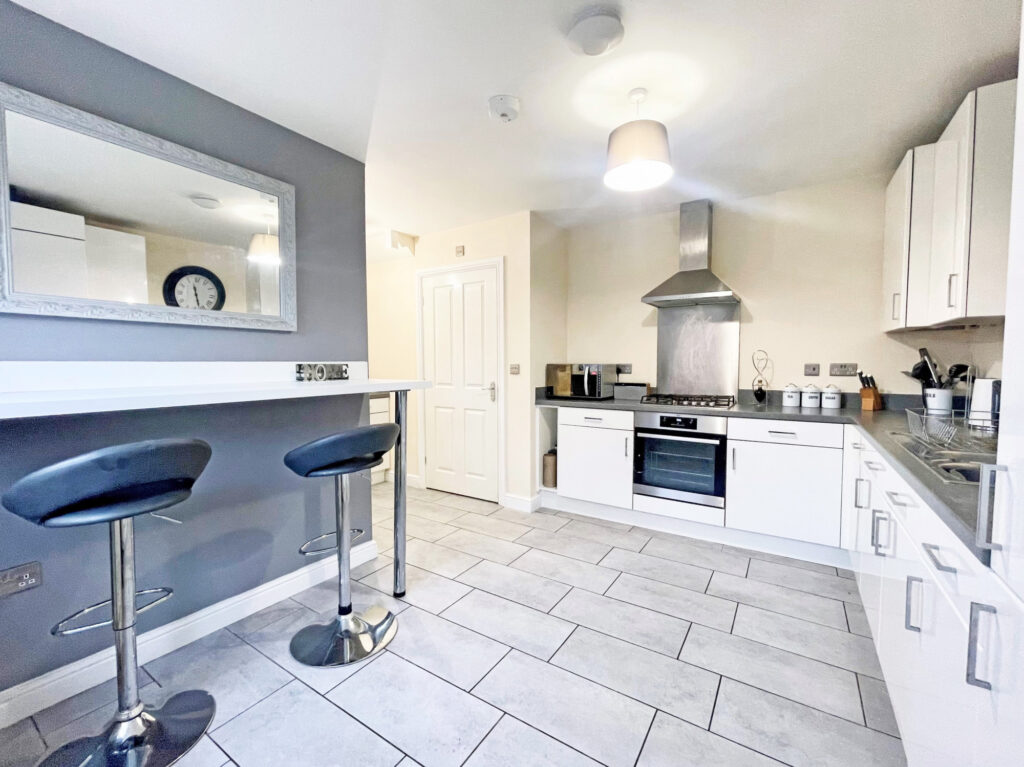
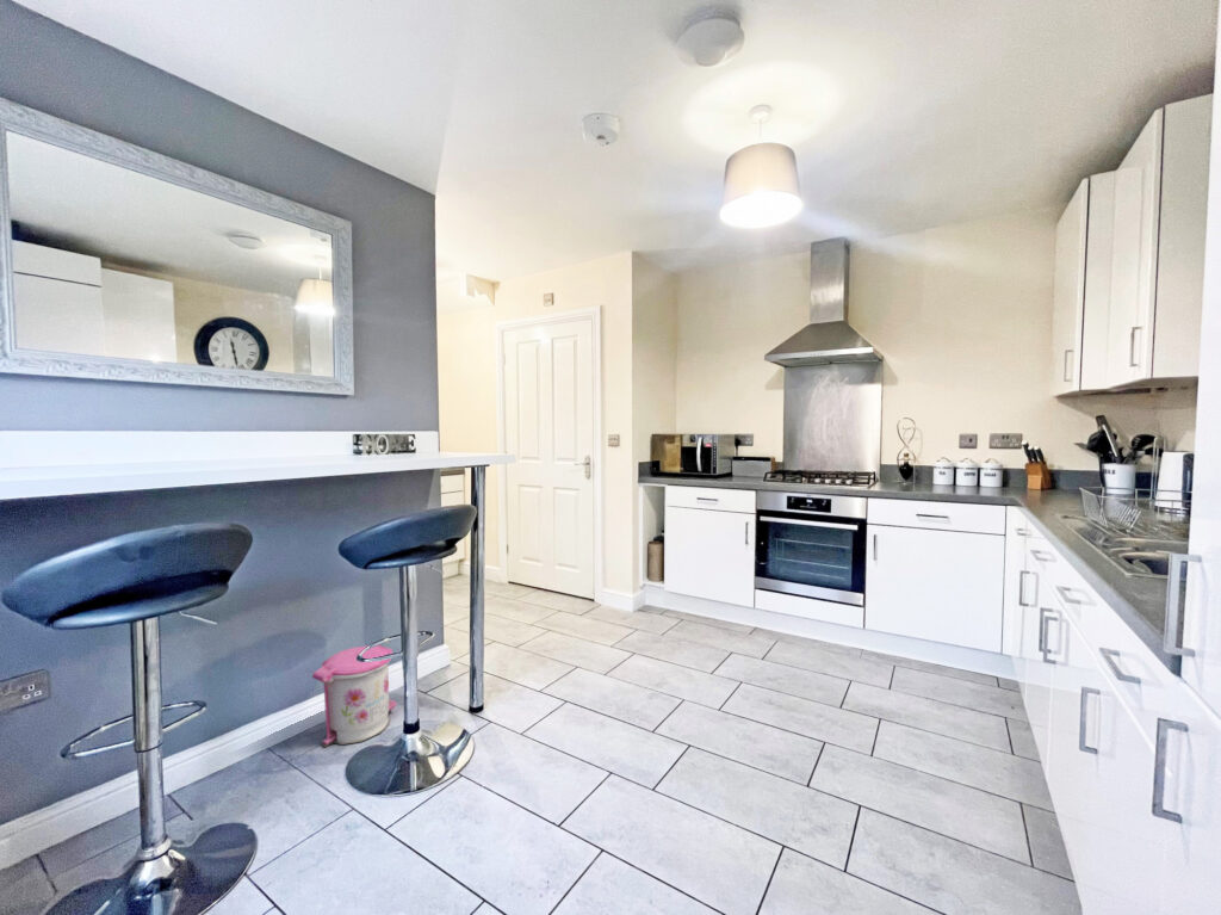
+ trash can (357, 691)
